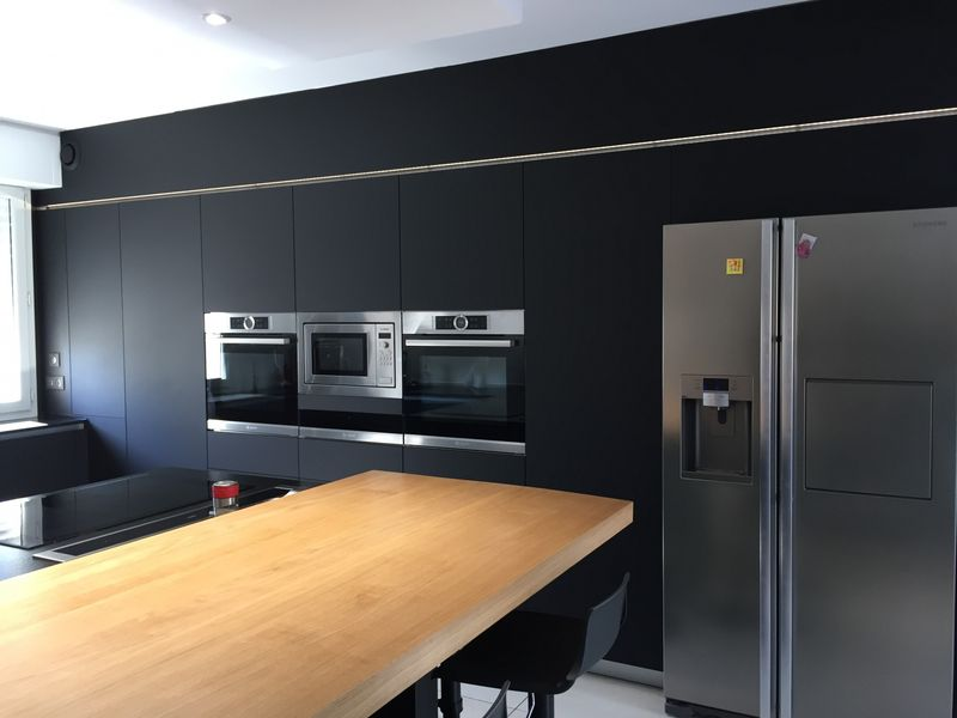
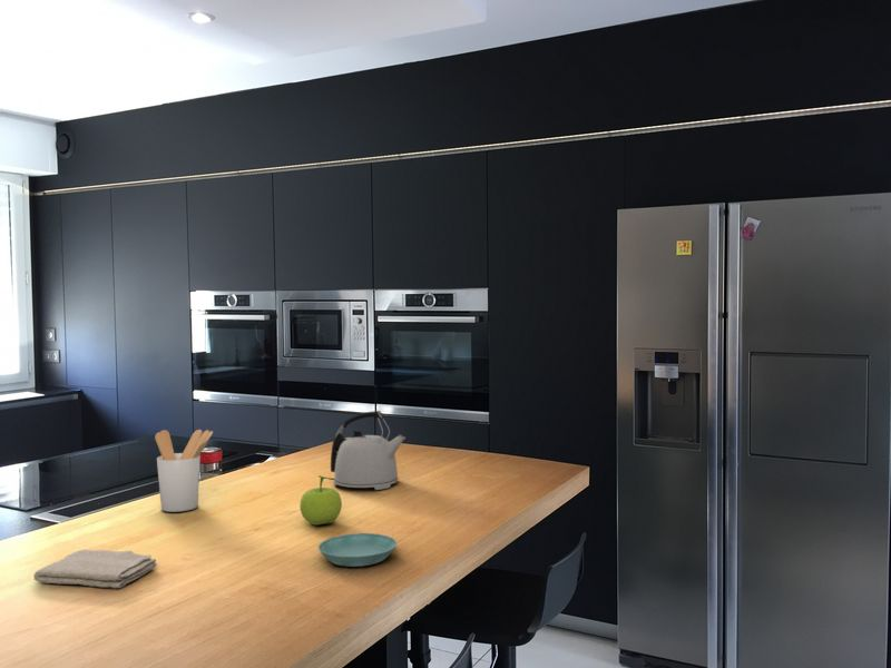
+ kettle (366, 446)
+ utensil holder (186, 468)
+ saucer (358, 550)
+ fruit (324, 498)
+ washcloth (97, 567)
